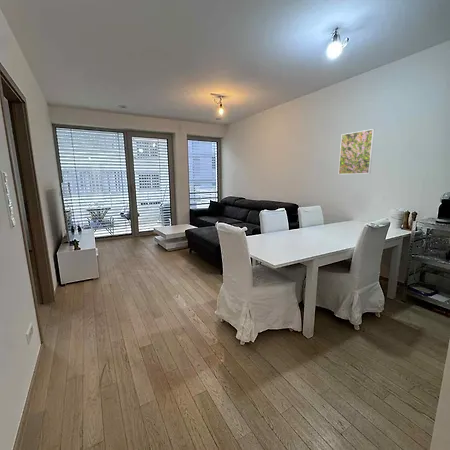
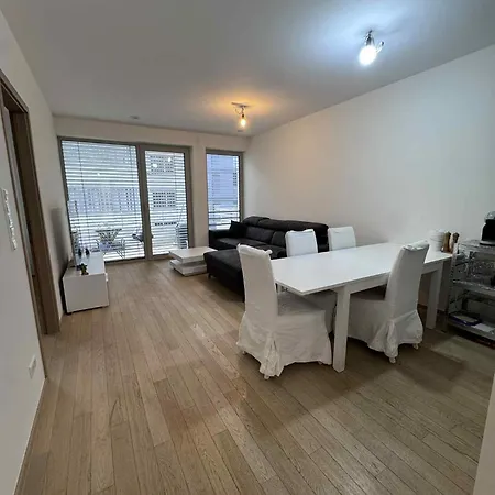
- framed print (355, 153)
